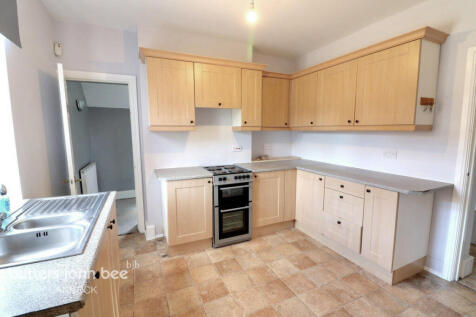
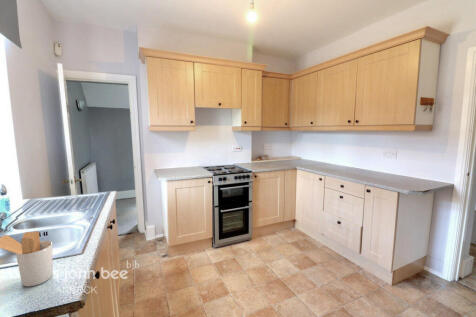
+ utensil holder (25, 257)
